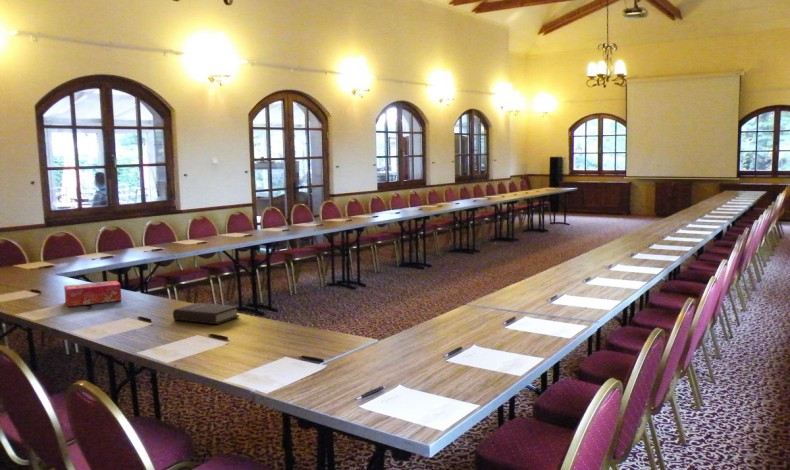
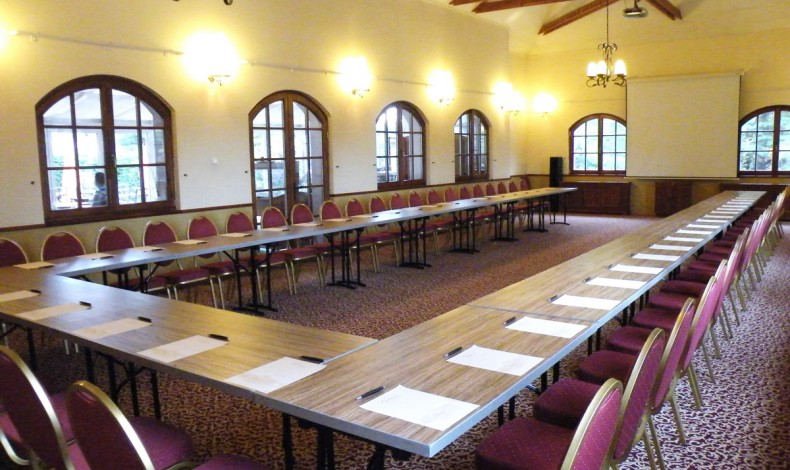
- book (206, 313)
- tissue box (92, 293)
